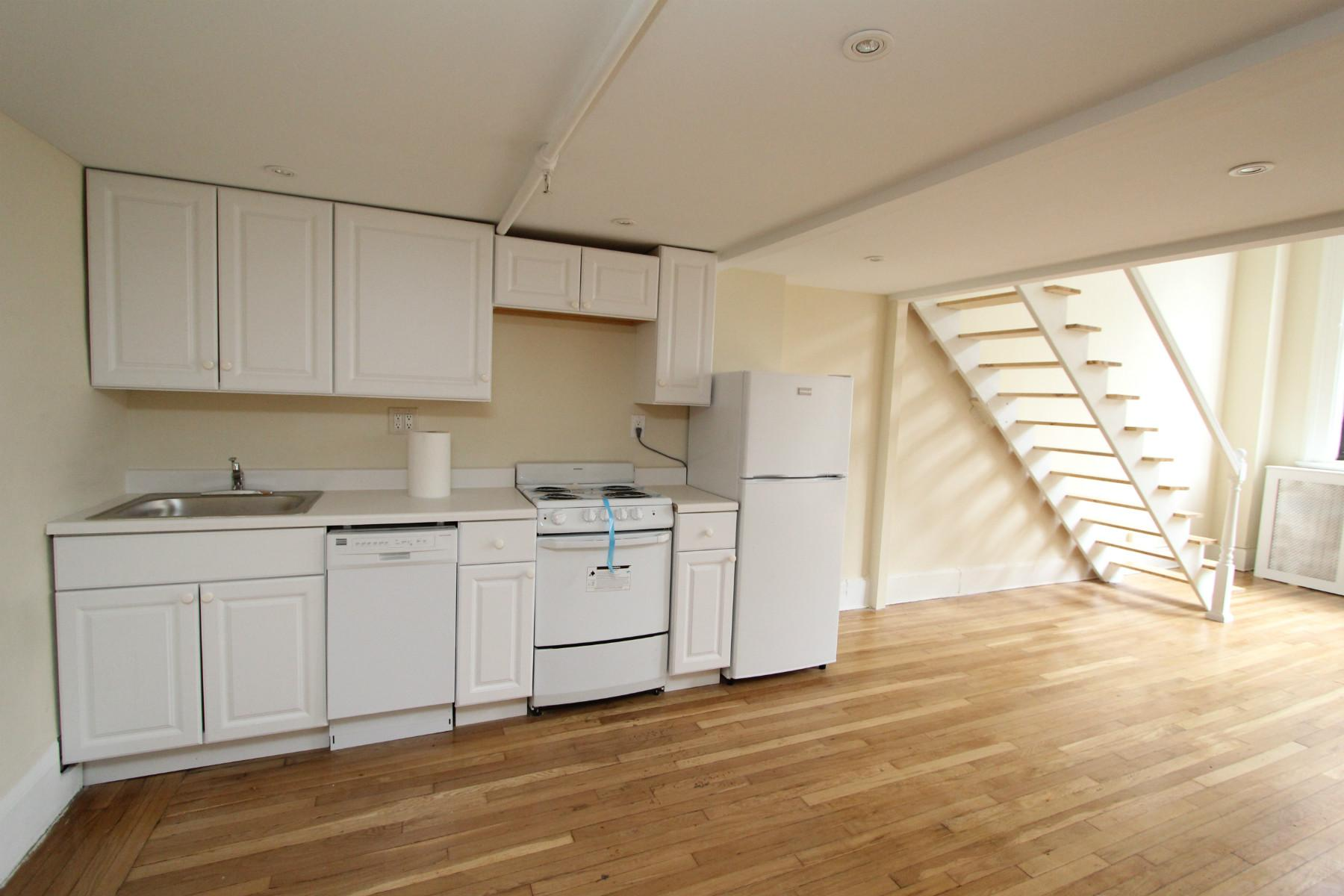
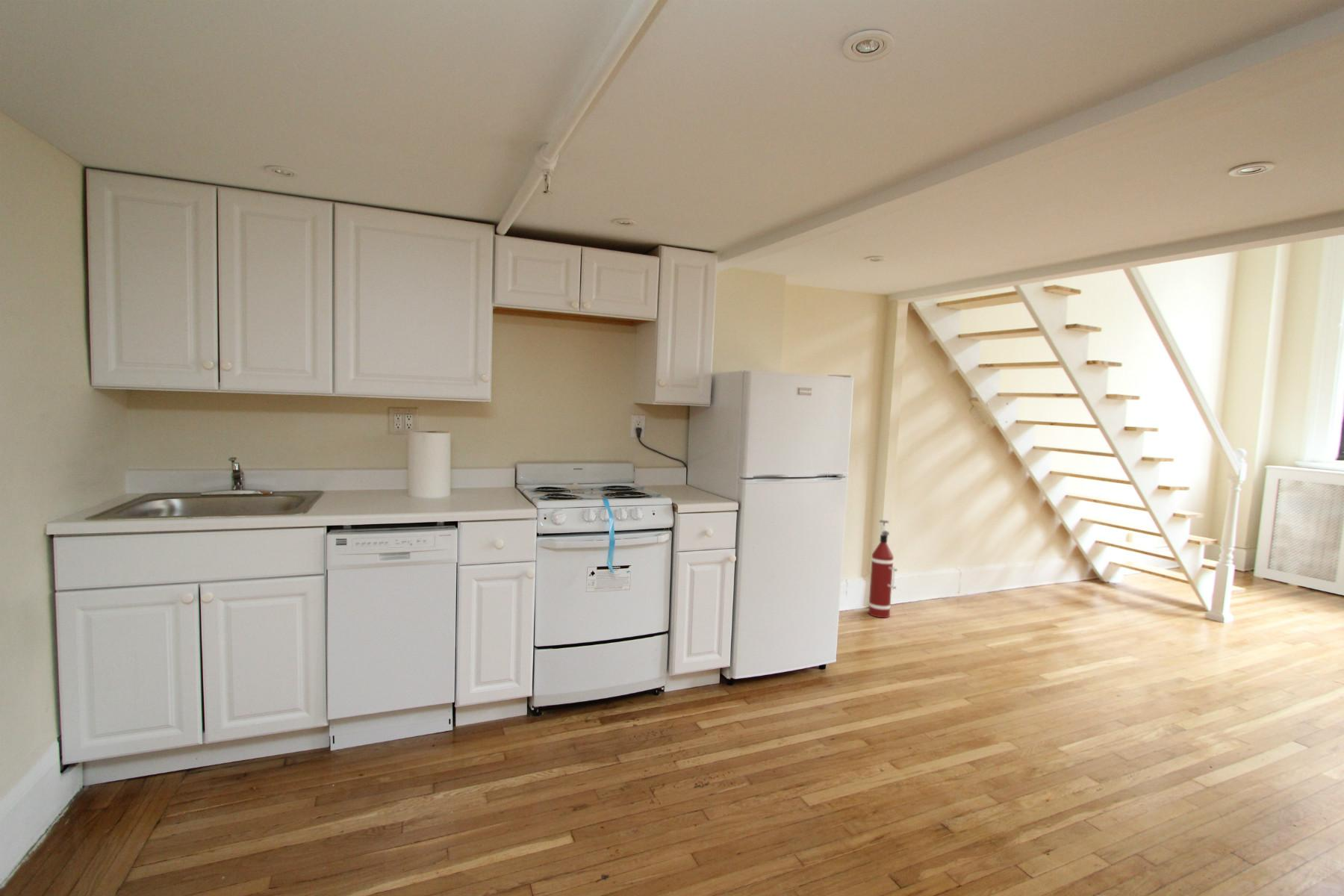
+ fire extinguisher (885, 569)
